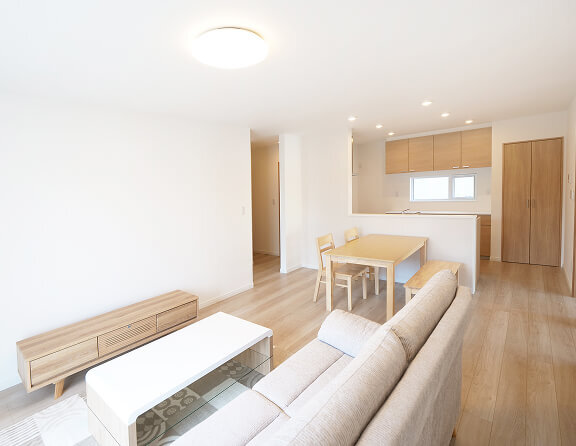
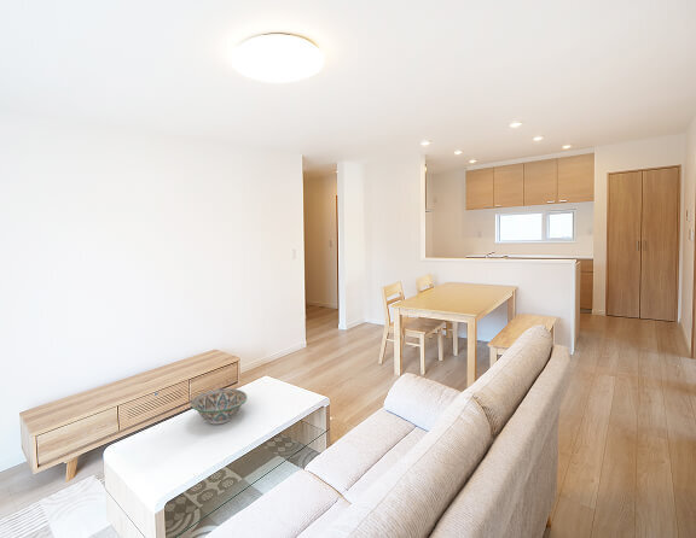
+ decorative bowl (220, 408)
